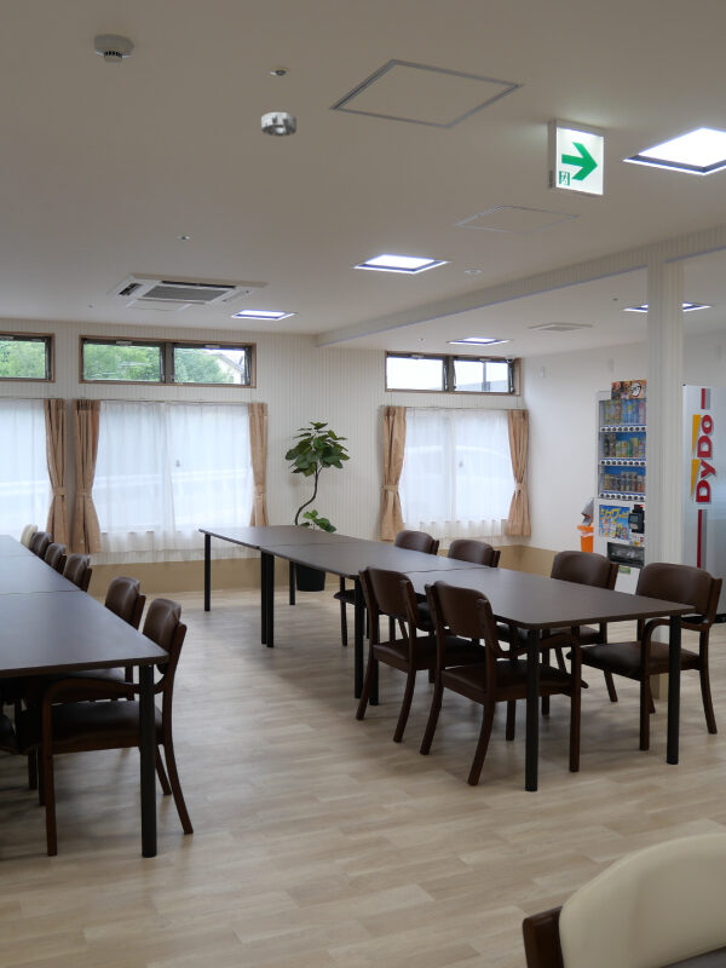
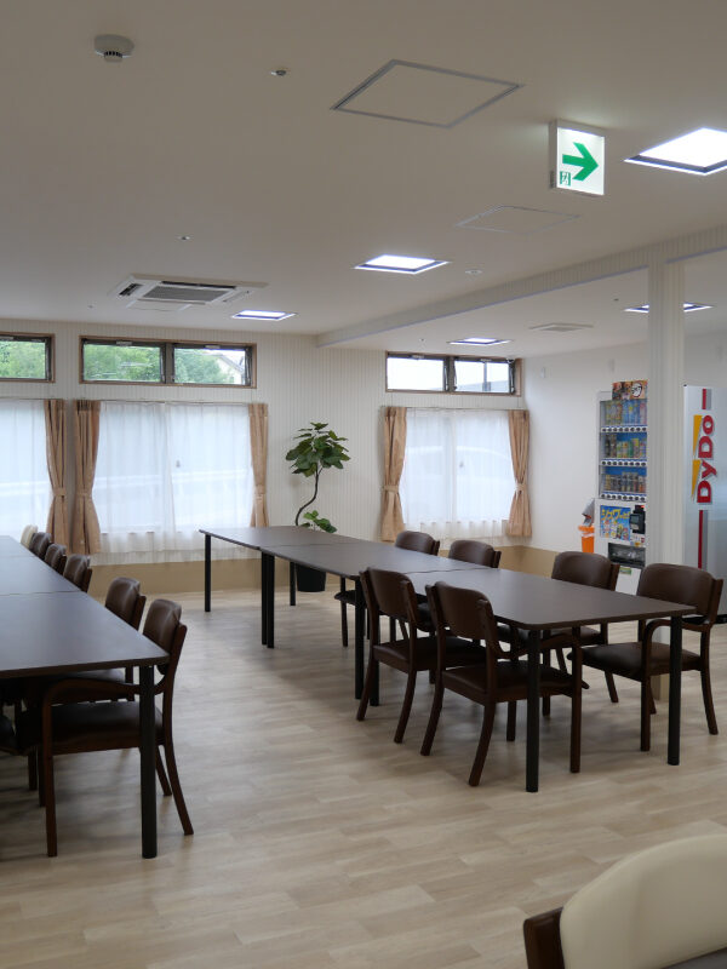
- smoke detector (278, 123)
